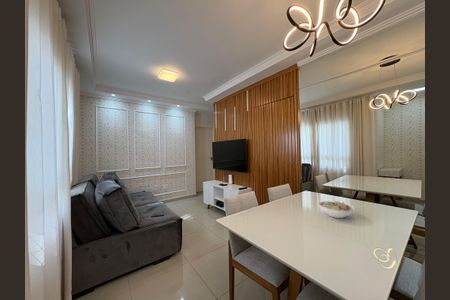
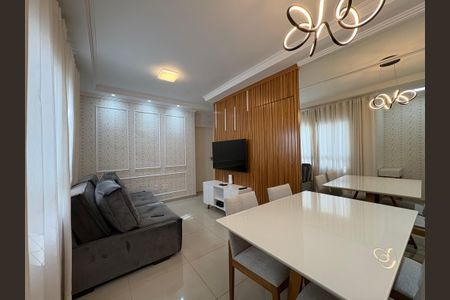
- bowl (335, 208)
